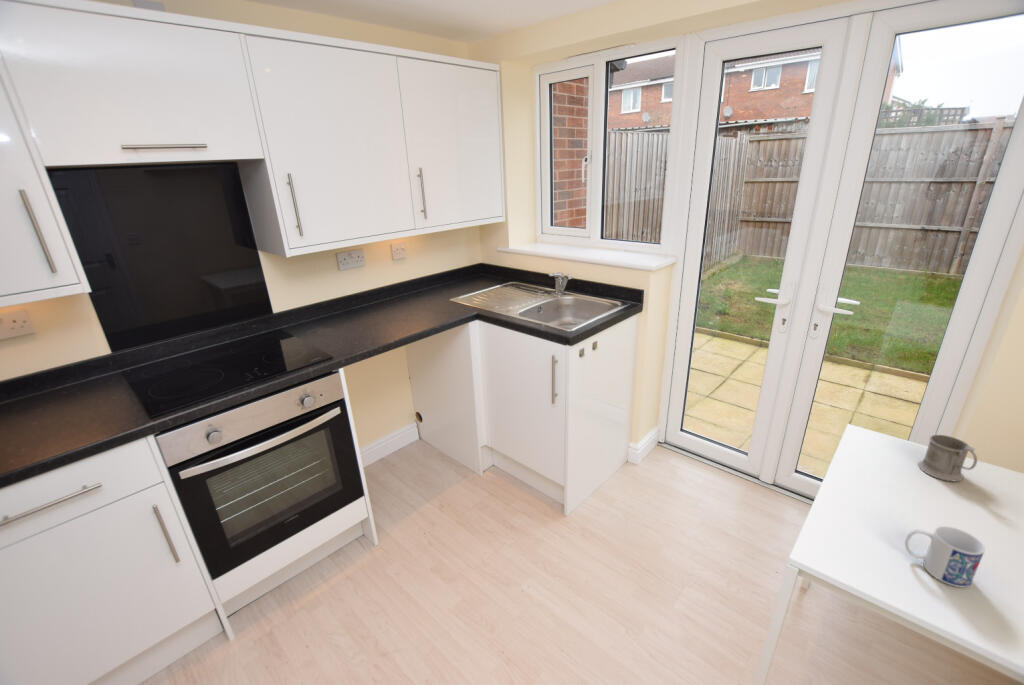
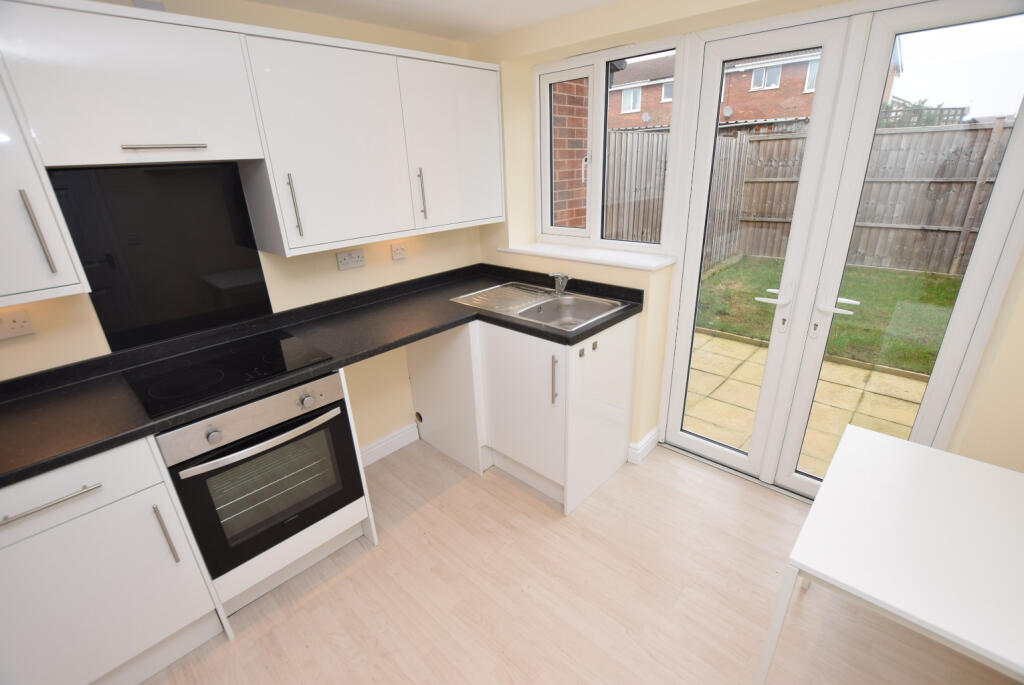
- mug (940, 552)
- mug (951, 458)
